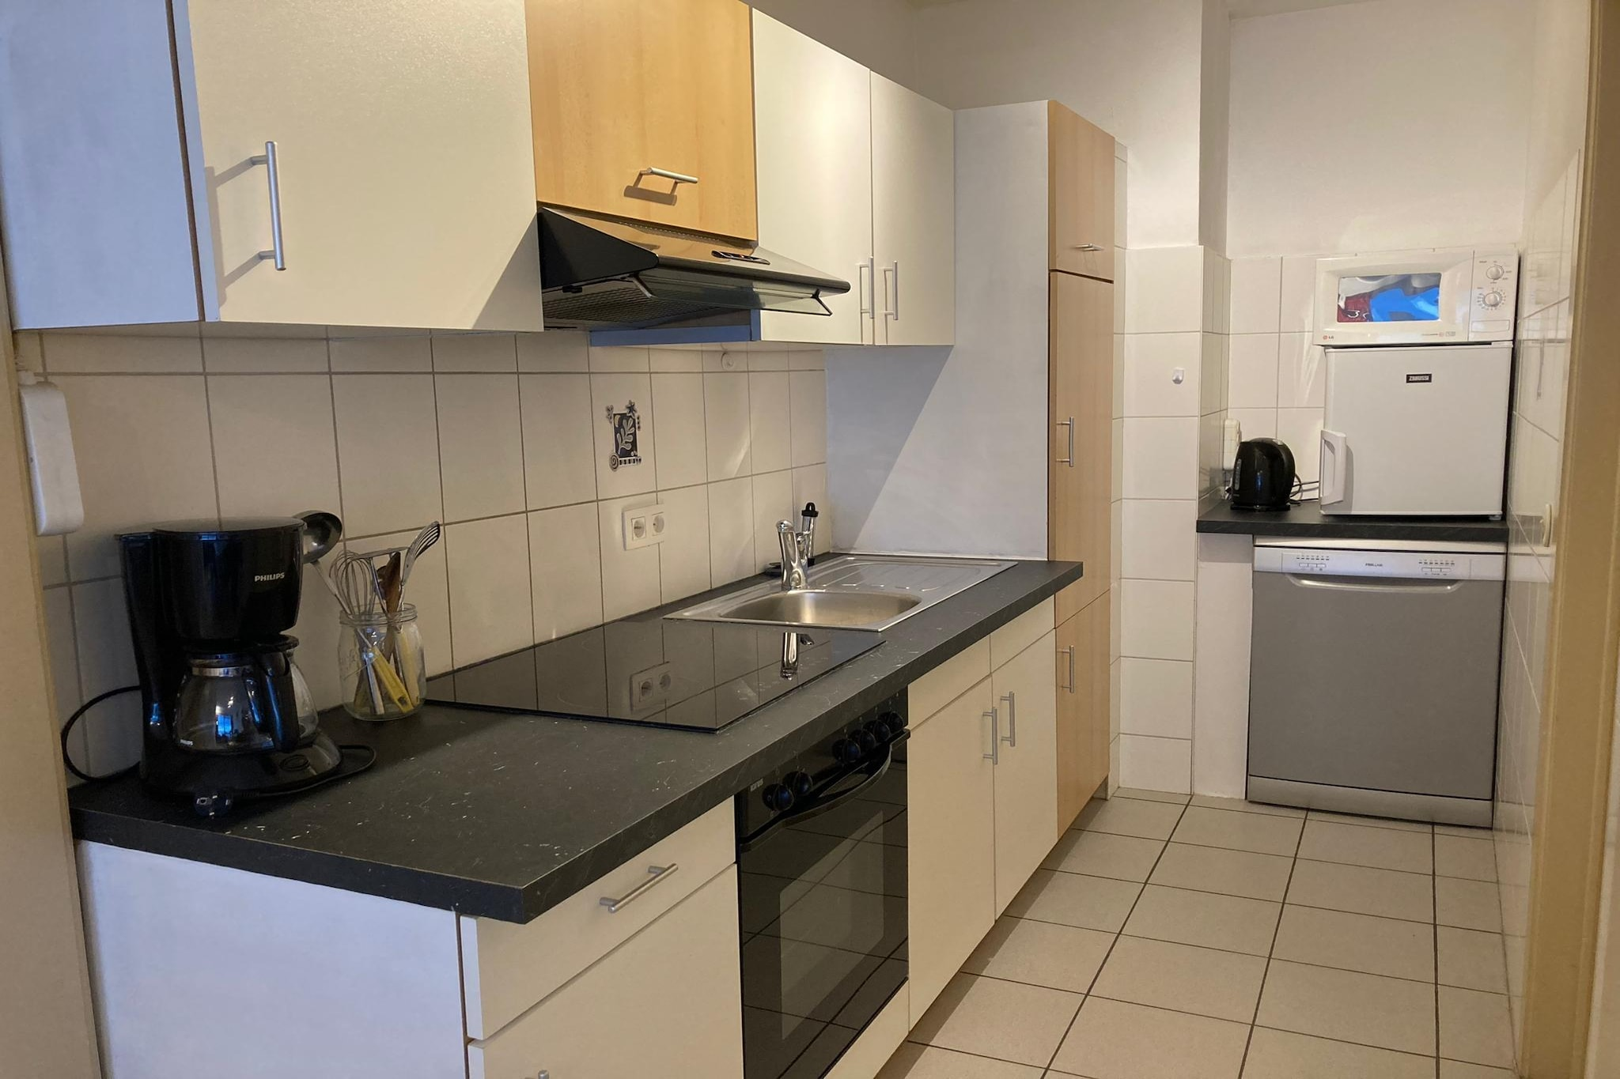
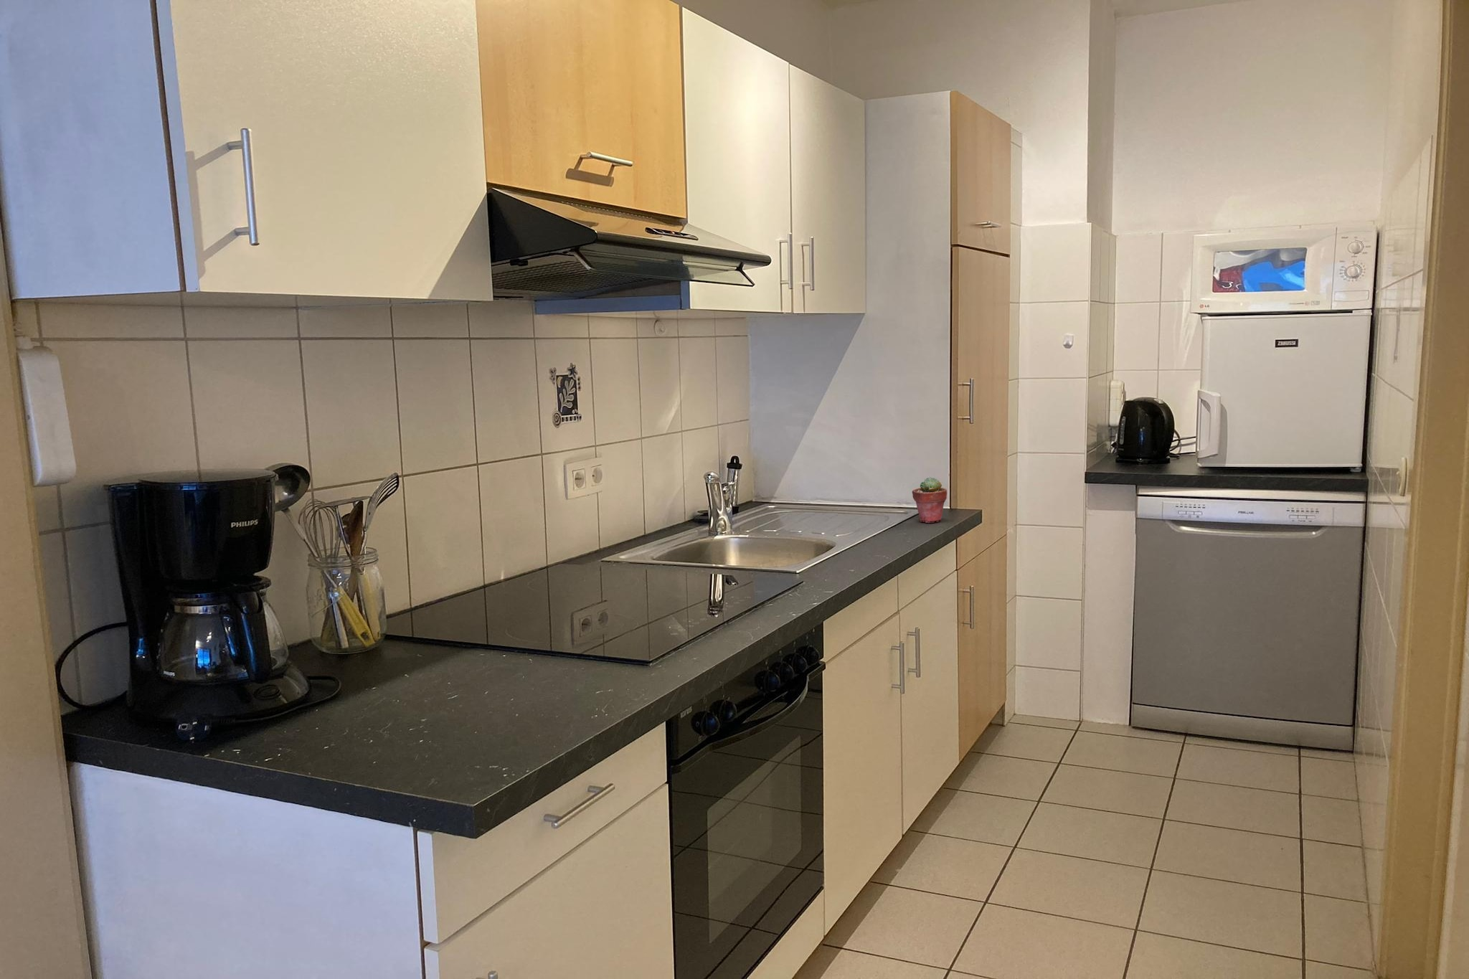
+ potted succulent (929, 498)
